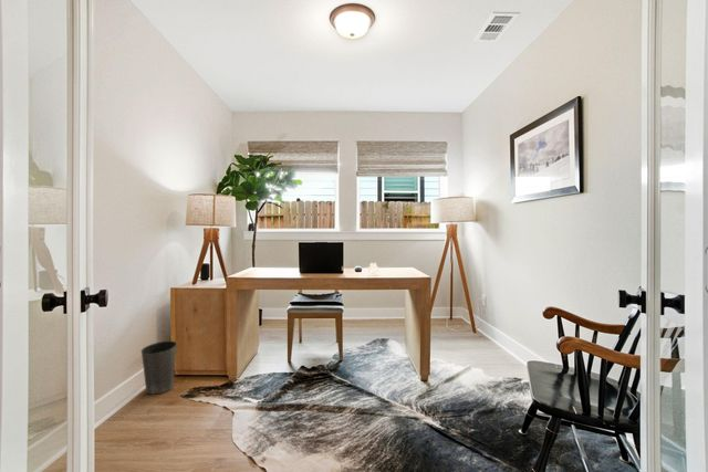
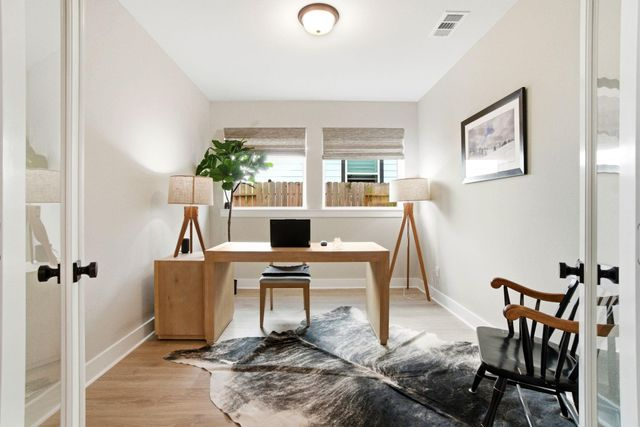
- waste basket (159, 367)
